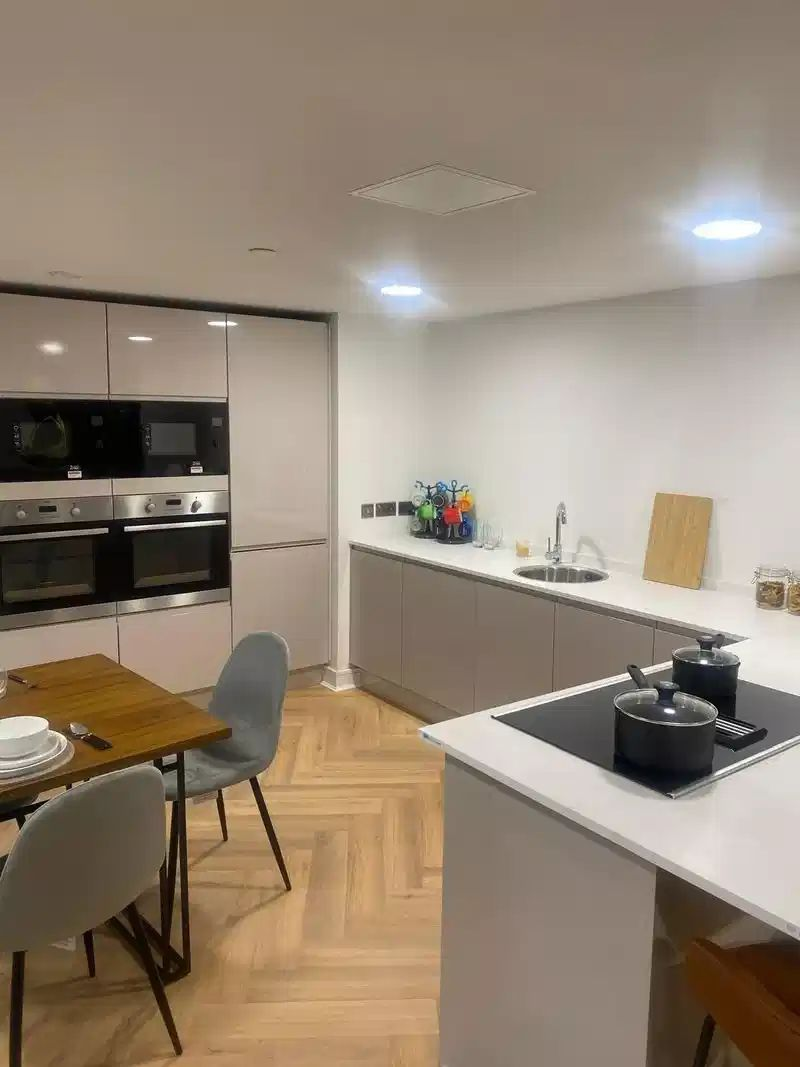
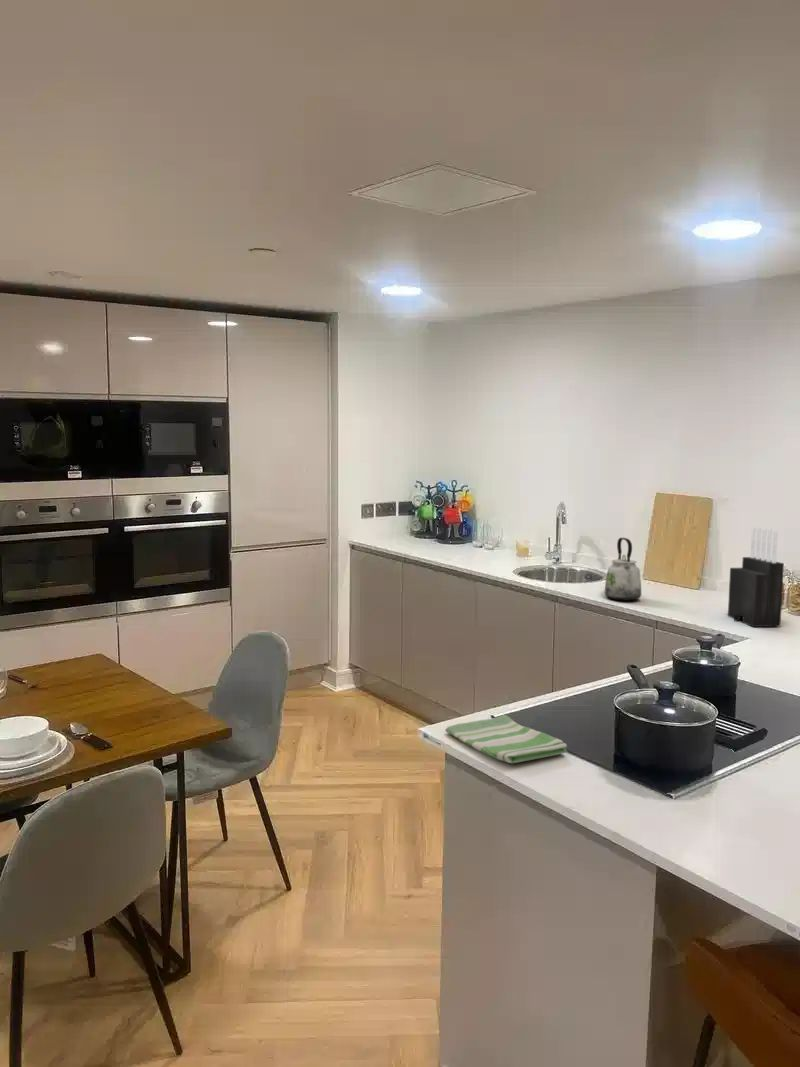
+ dish towel (505, 737)
+ knife block (752, 575)
+ kettle (621, 567)
